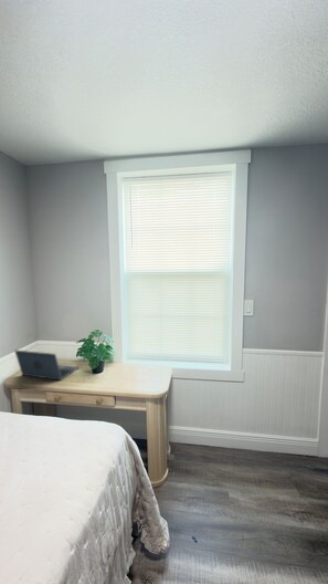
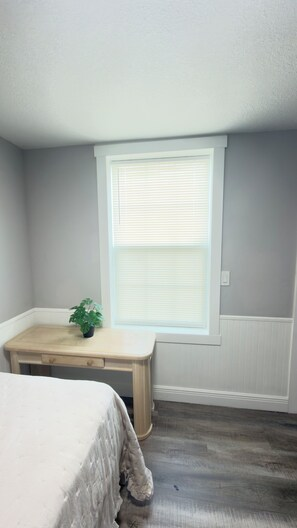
- laptop (47, 359)
